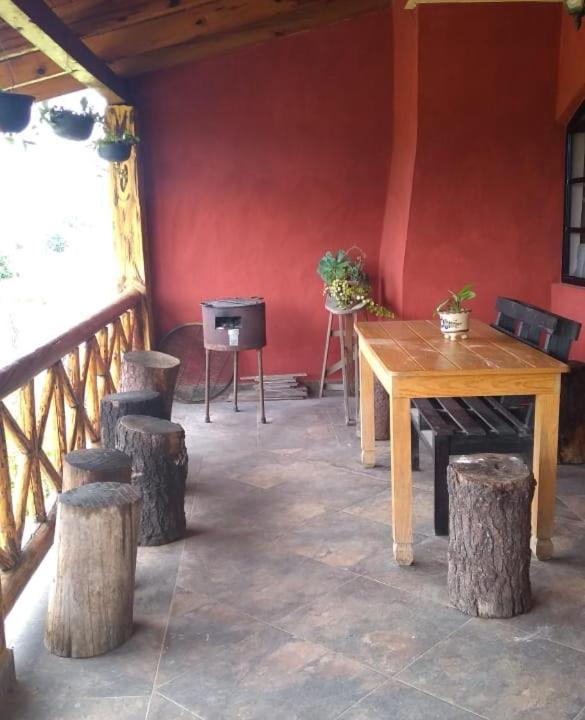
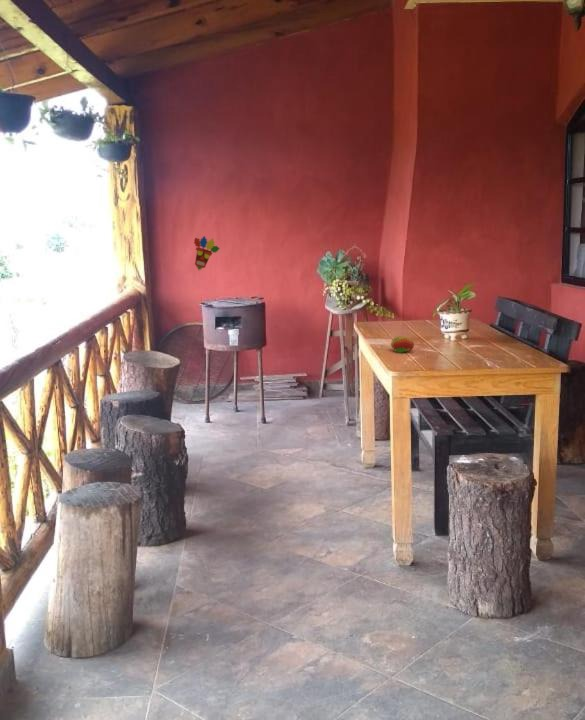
+ fruit (402, 344)
+ decorative mask (207, 253)
